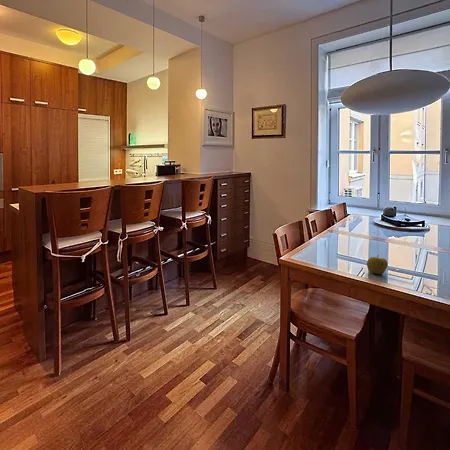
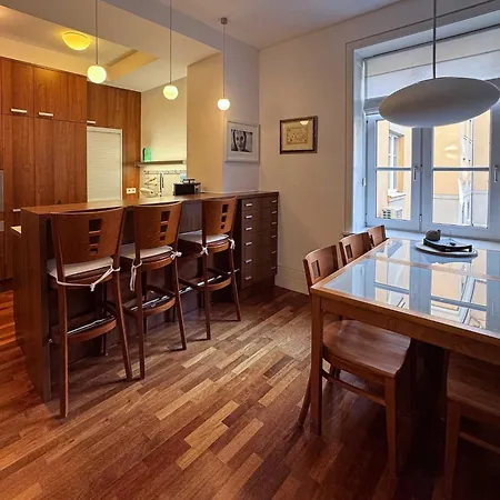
- apple (376, 264)
